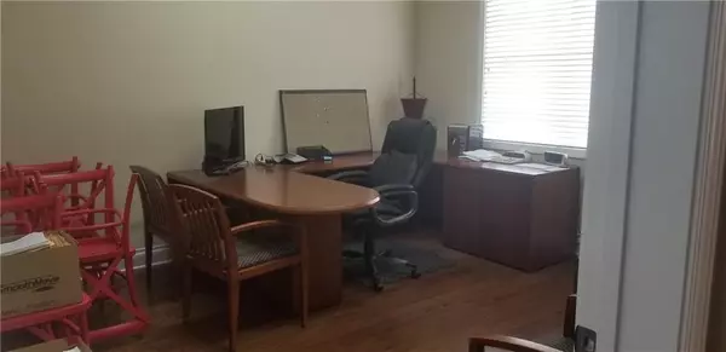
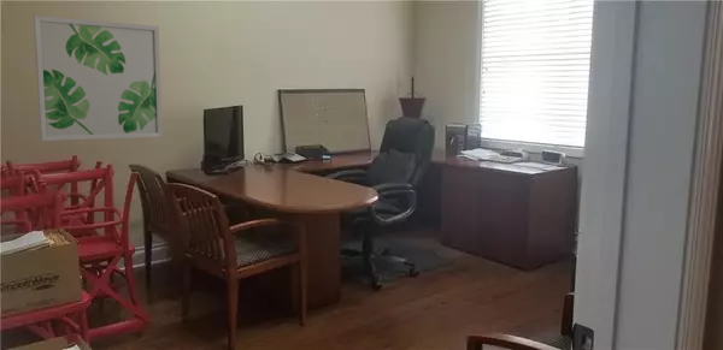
+ wall art (101, 81)
